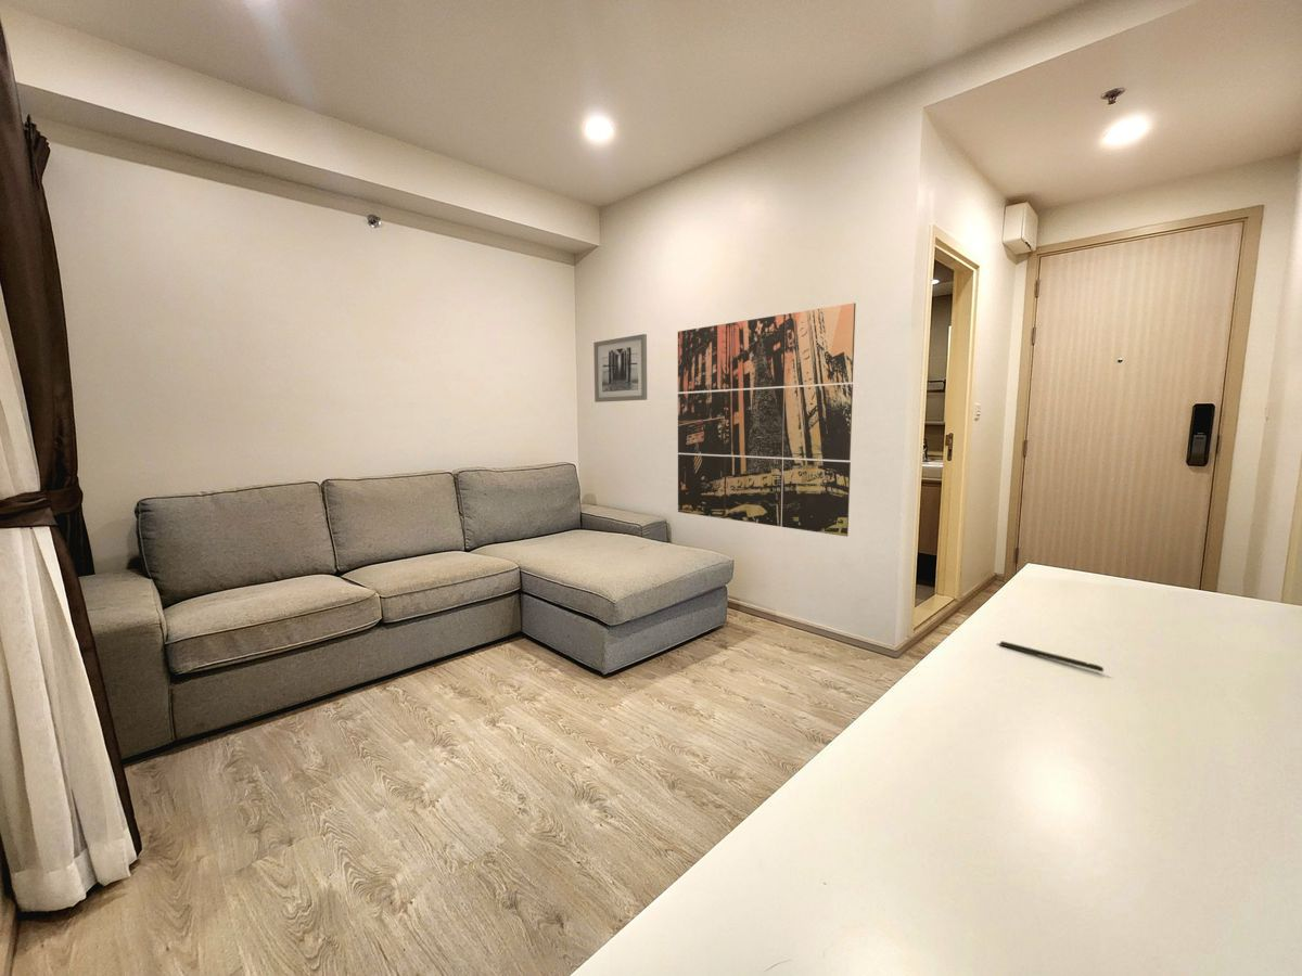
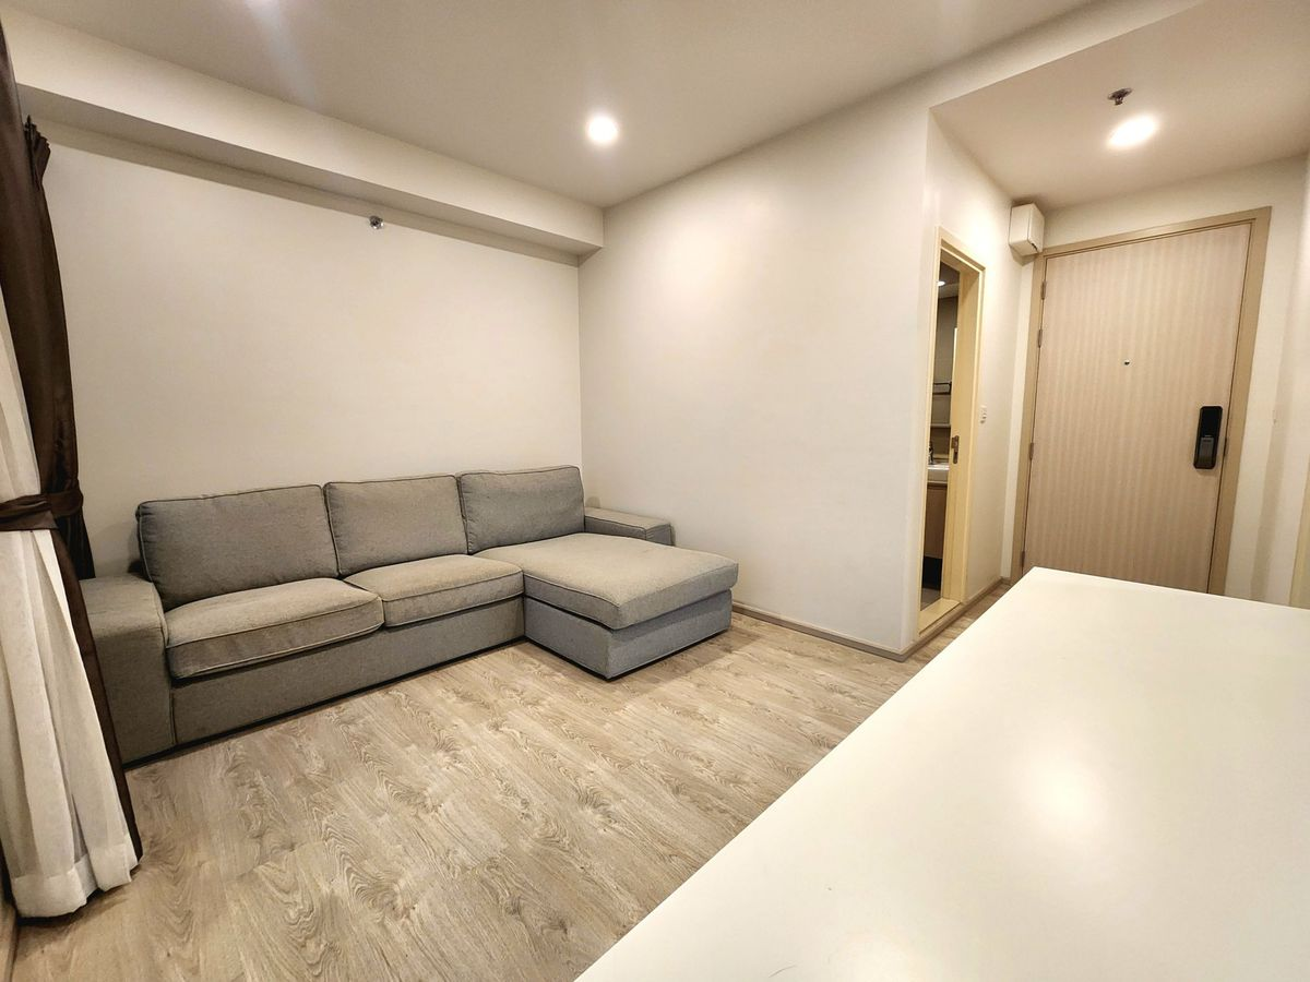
- wall art (618, 370)
- wall art (753, 423)
- pen (1046, 655)
